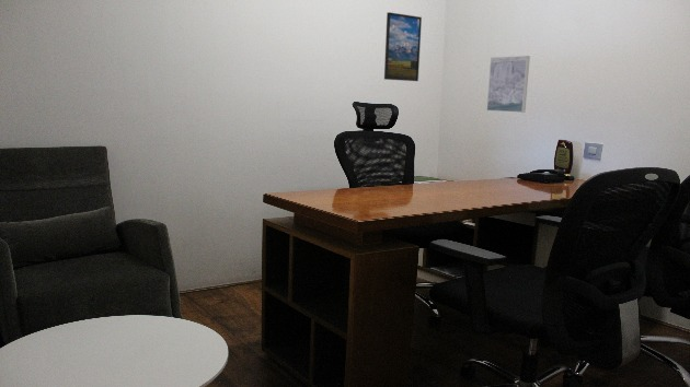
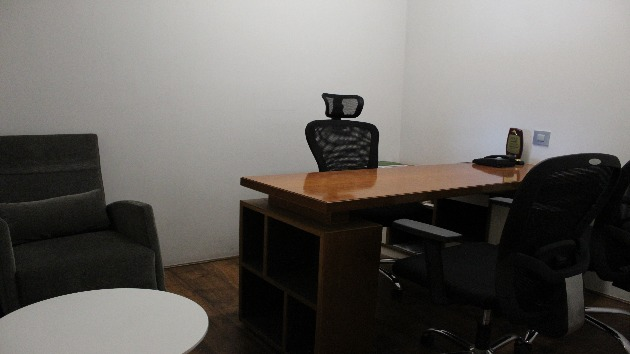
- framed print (507, 84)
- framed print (403, 47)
